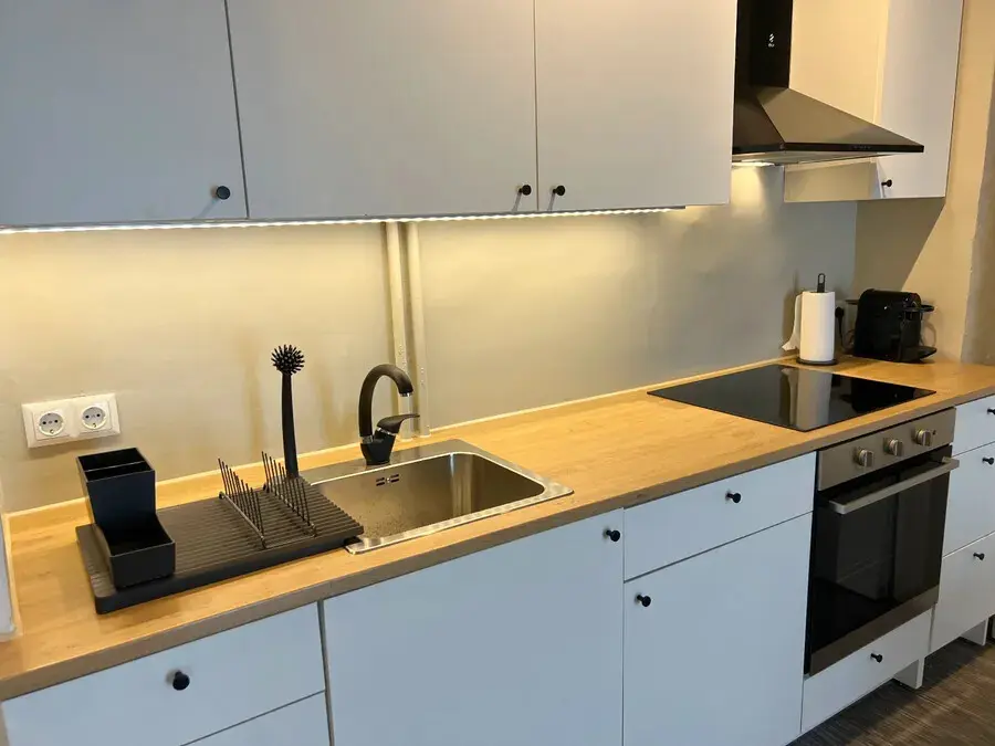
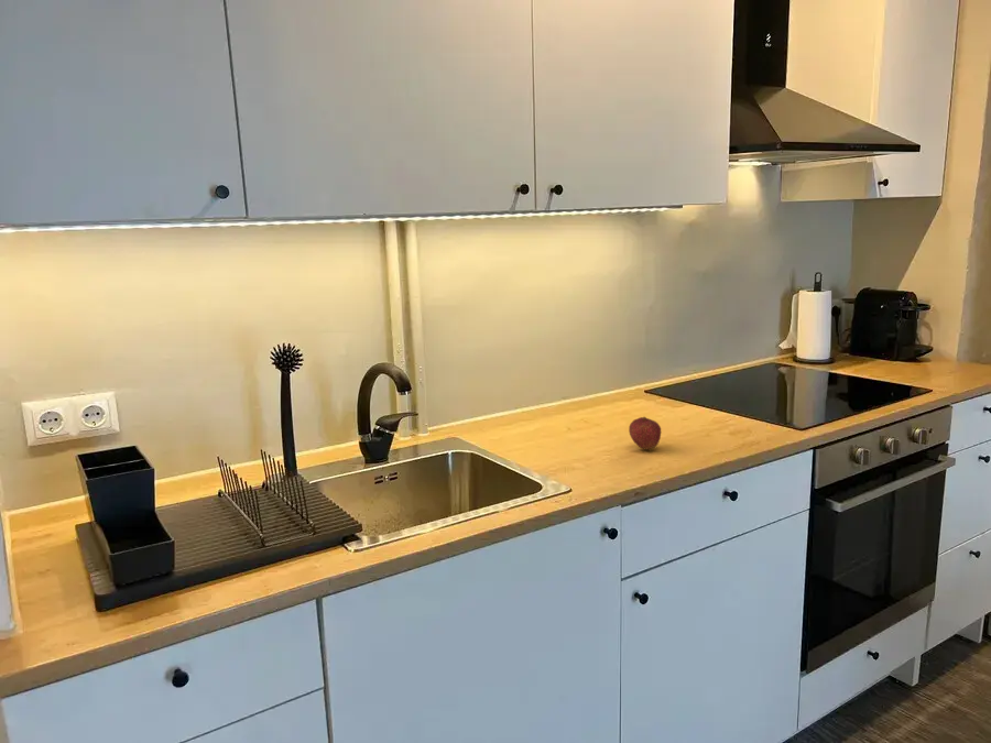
+ fruit (644, 433)
